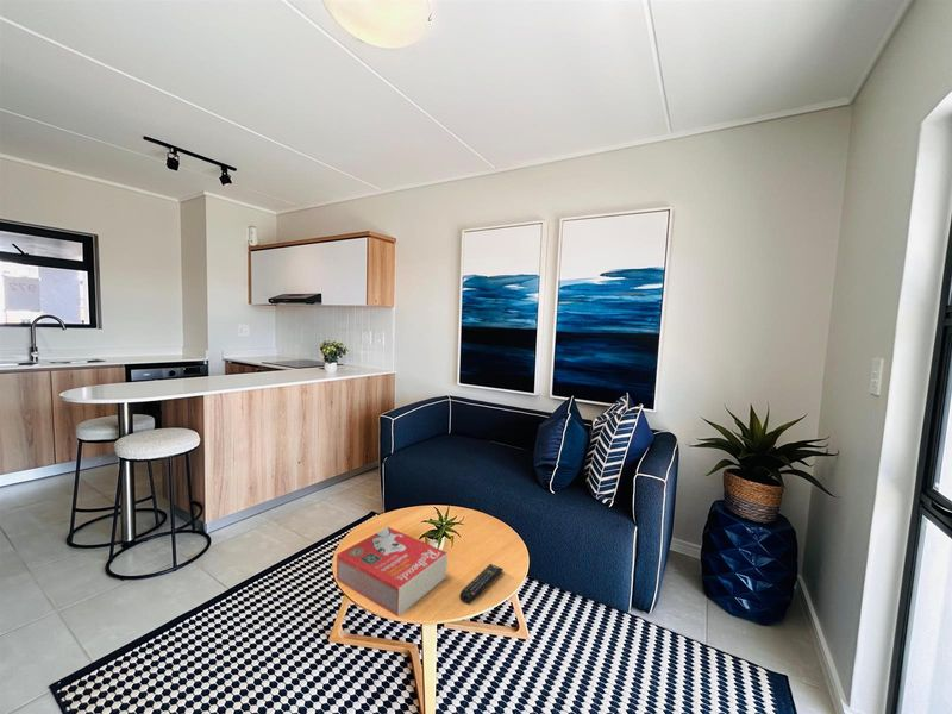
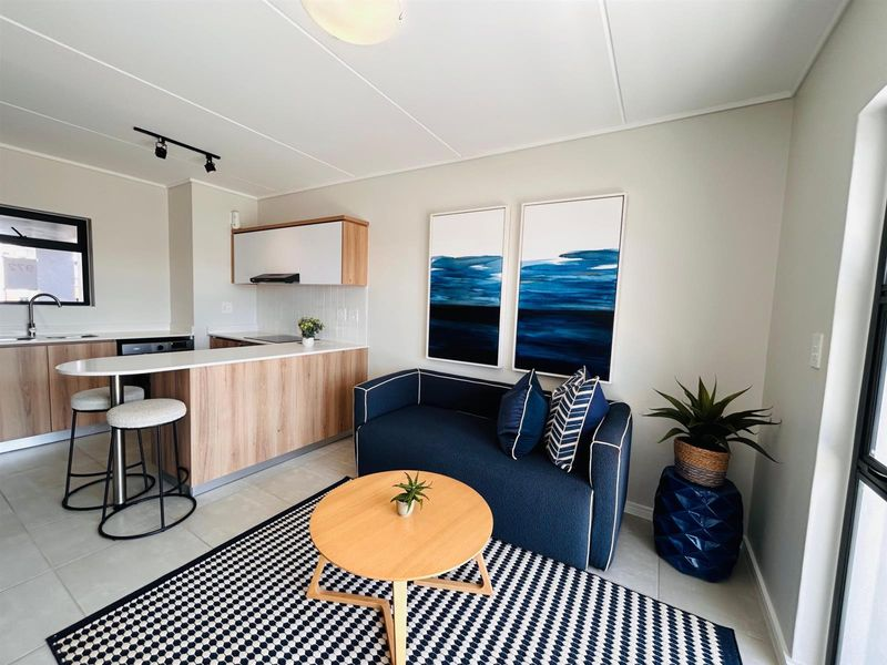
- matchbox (392, 565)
- remote control (482, 581)
